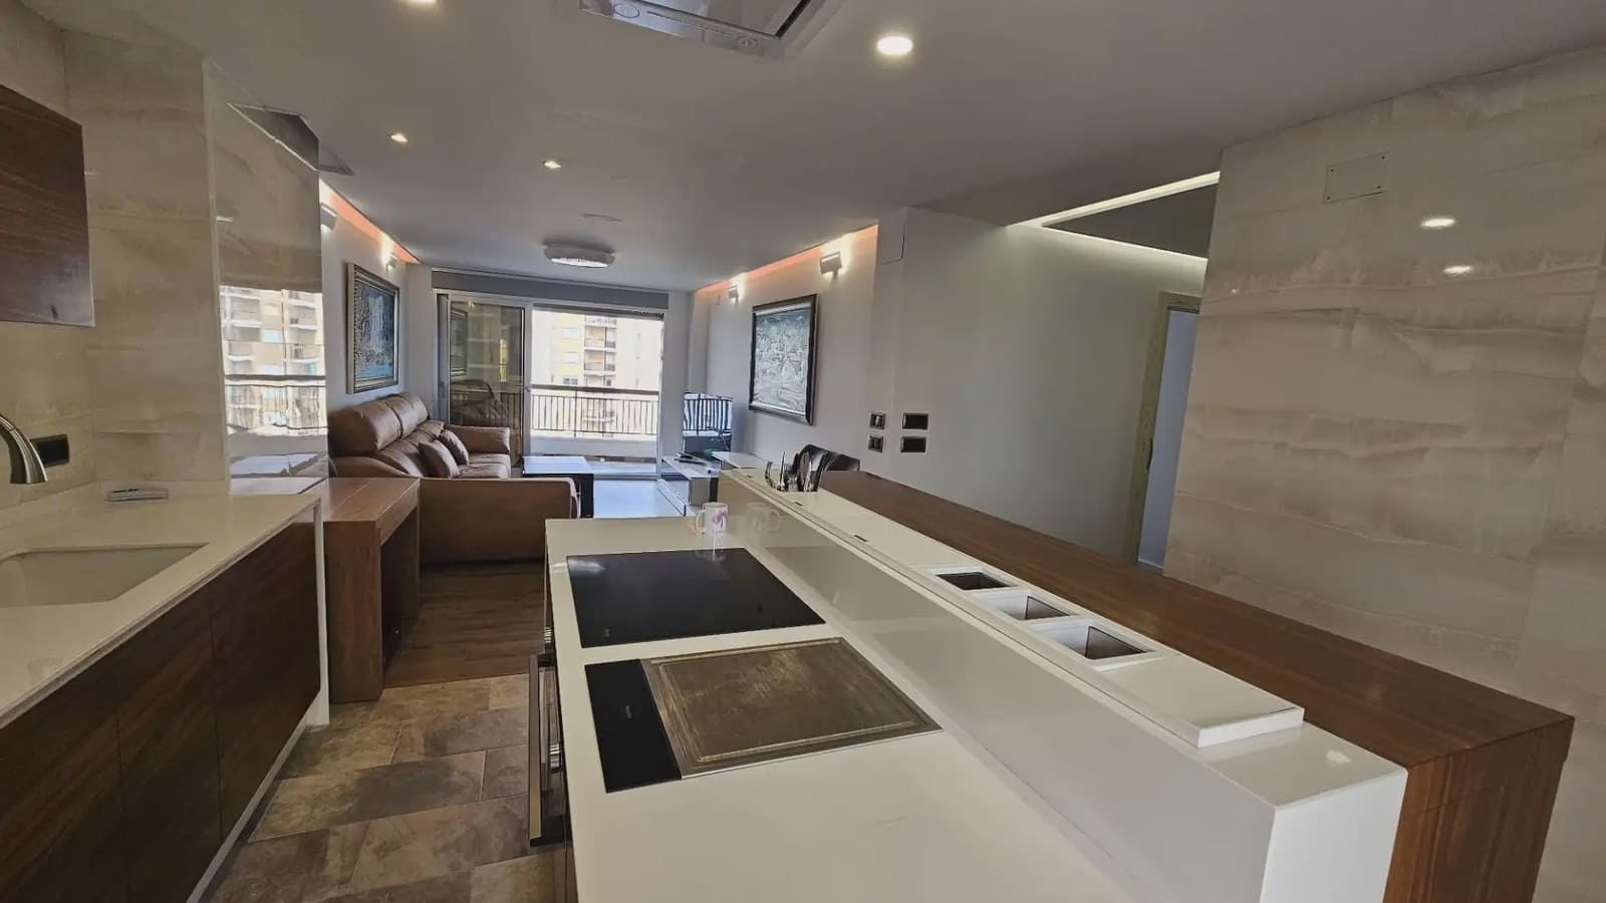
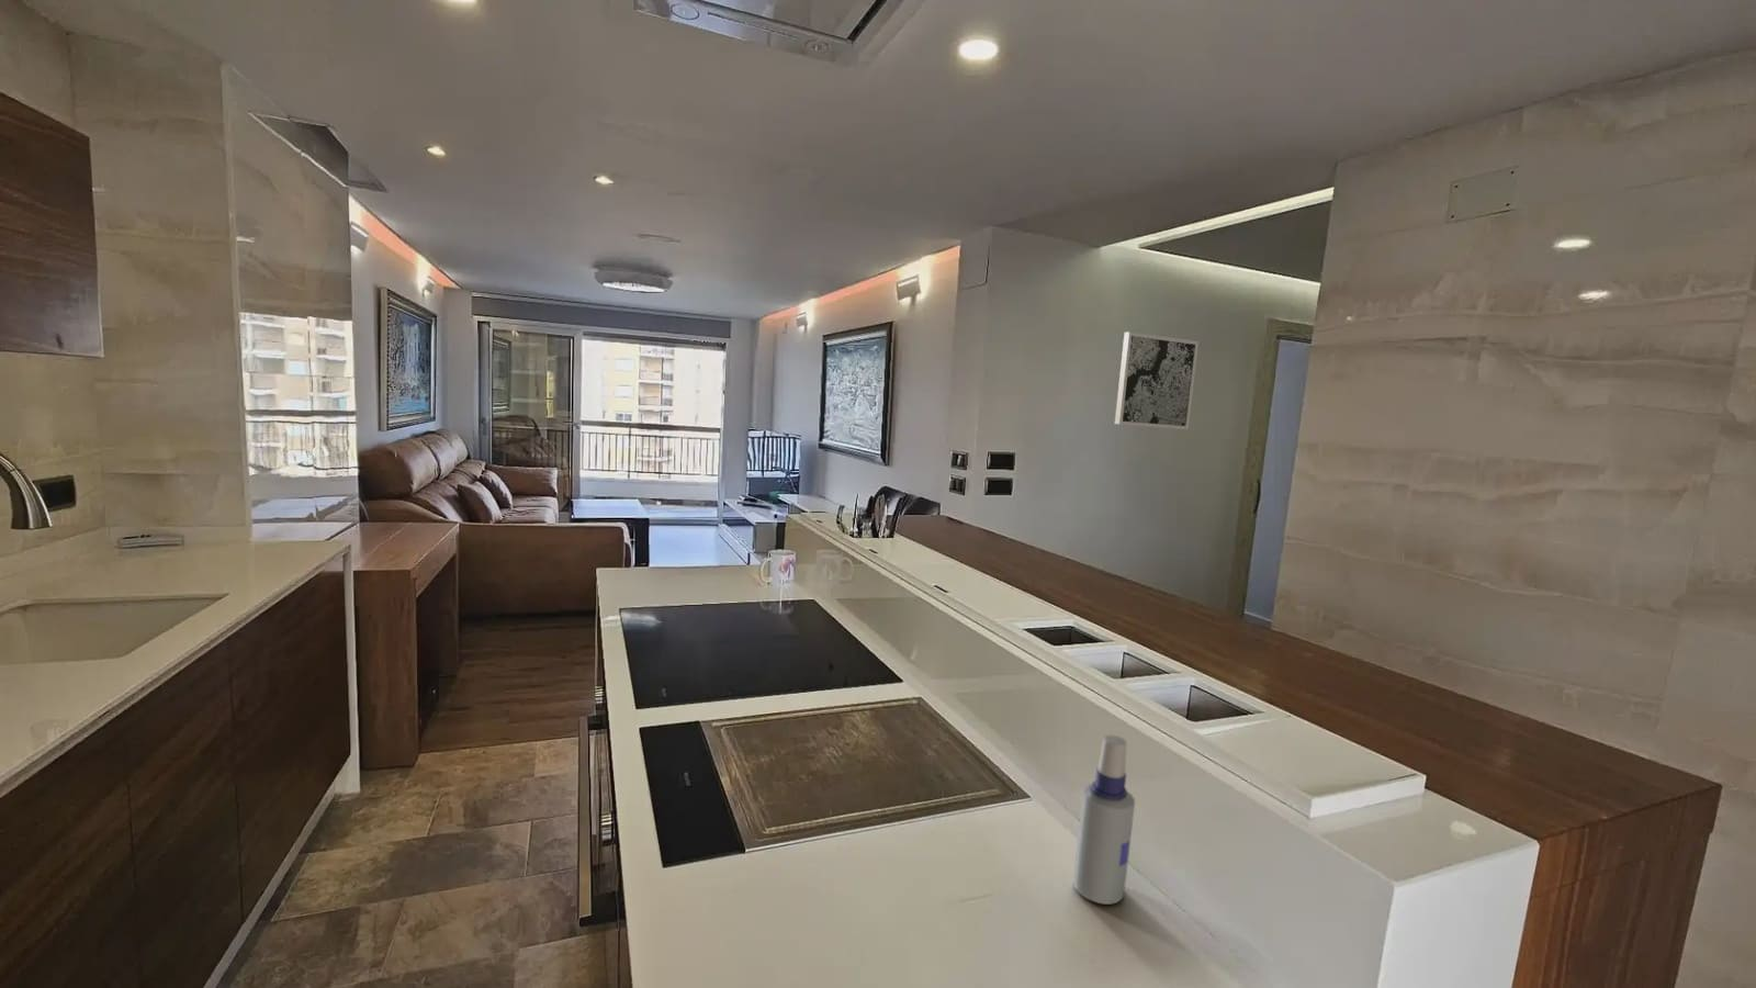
+ wall art (1157, 382)
+ spray bottle (1106, 814)
